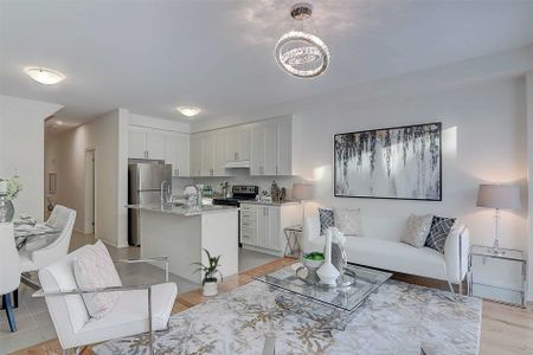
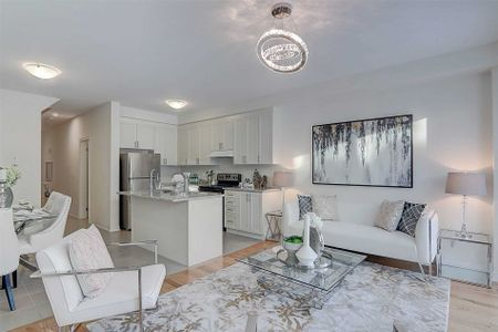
- house plant (208, 272)
